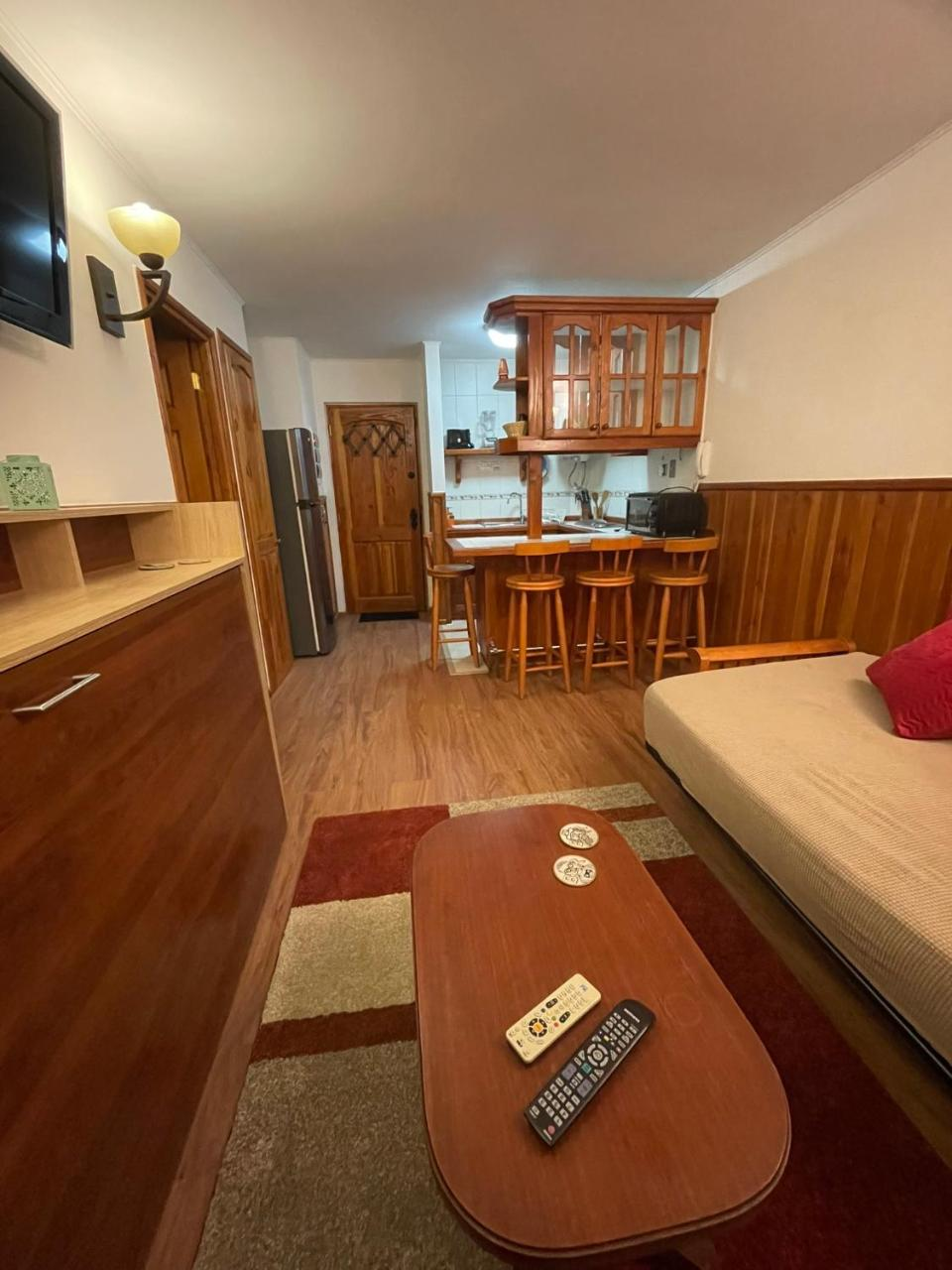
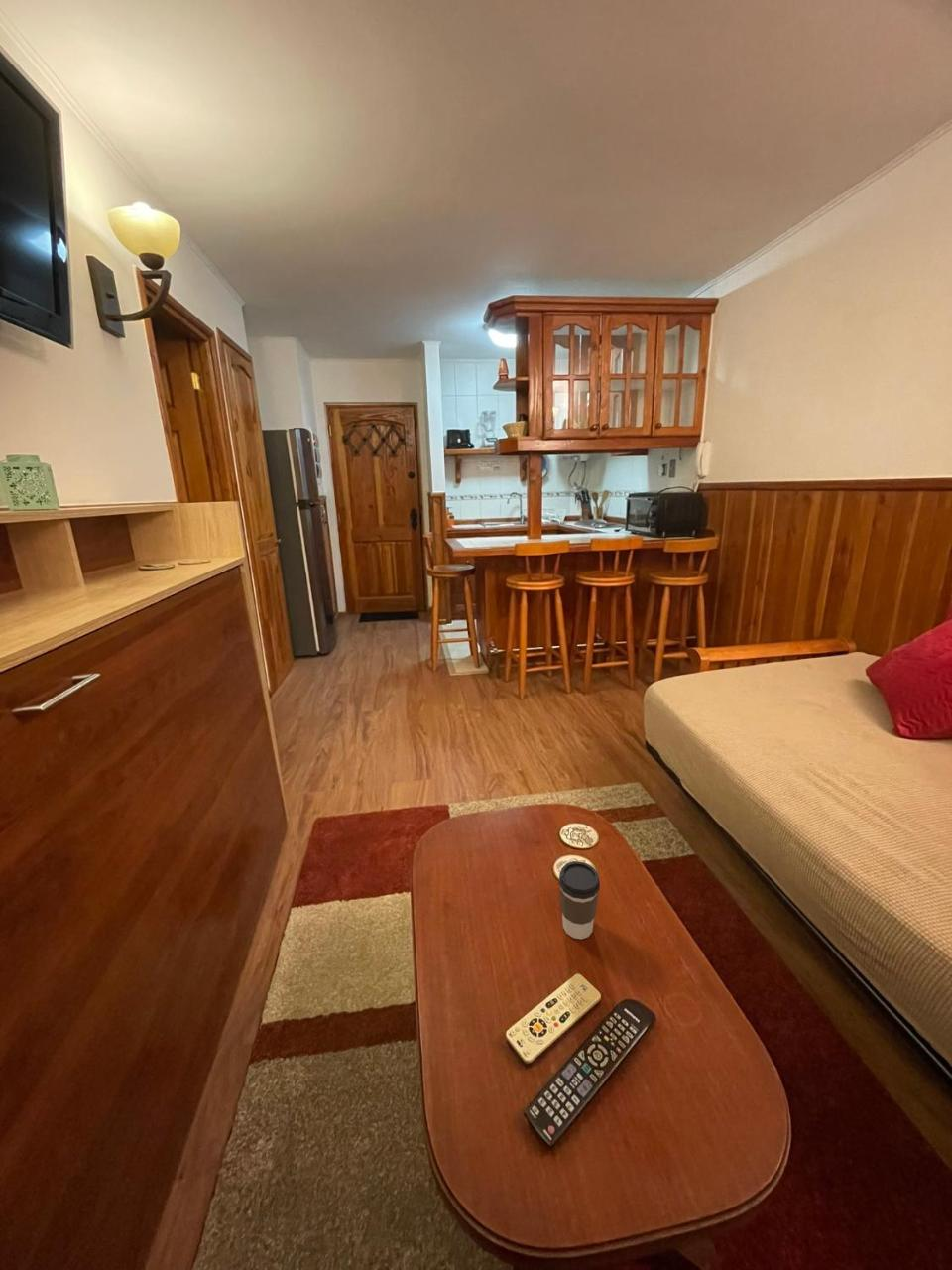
+ coffee cup (578, 901)
